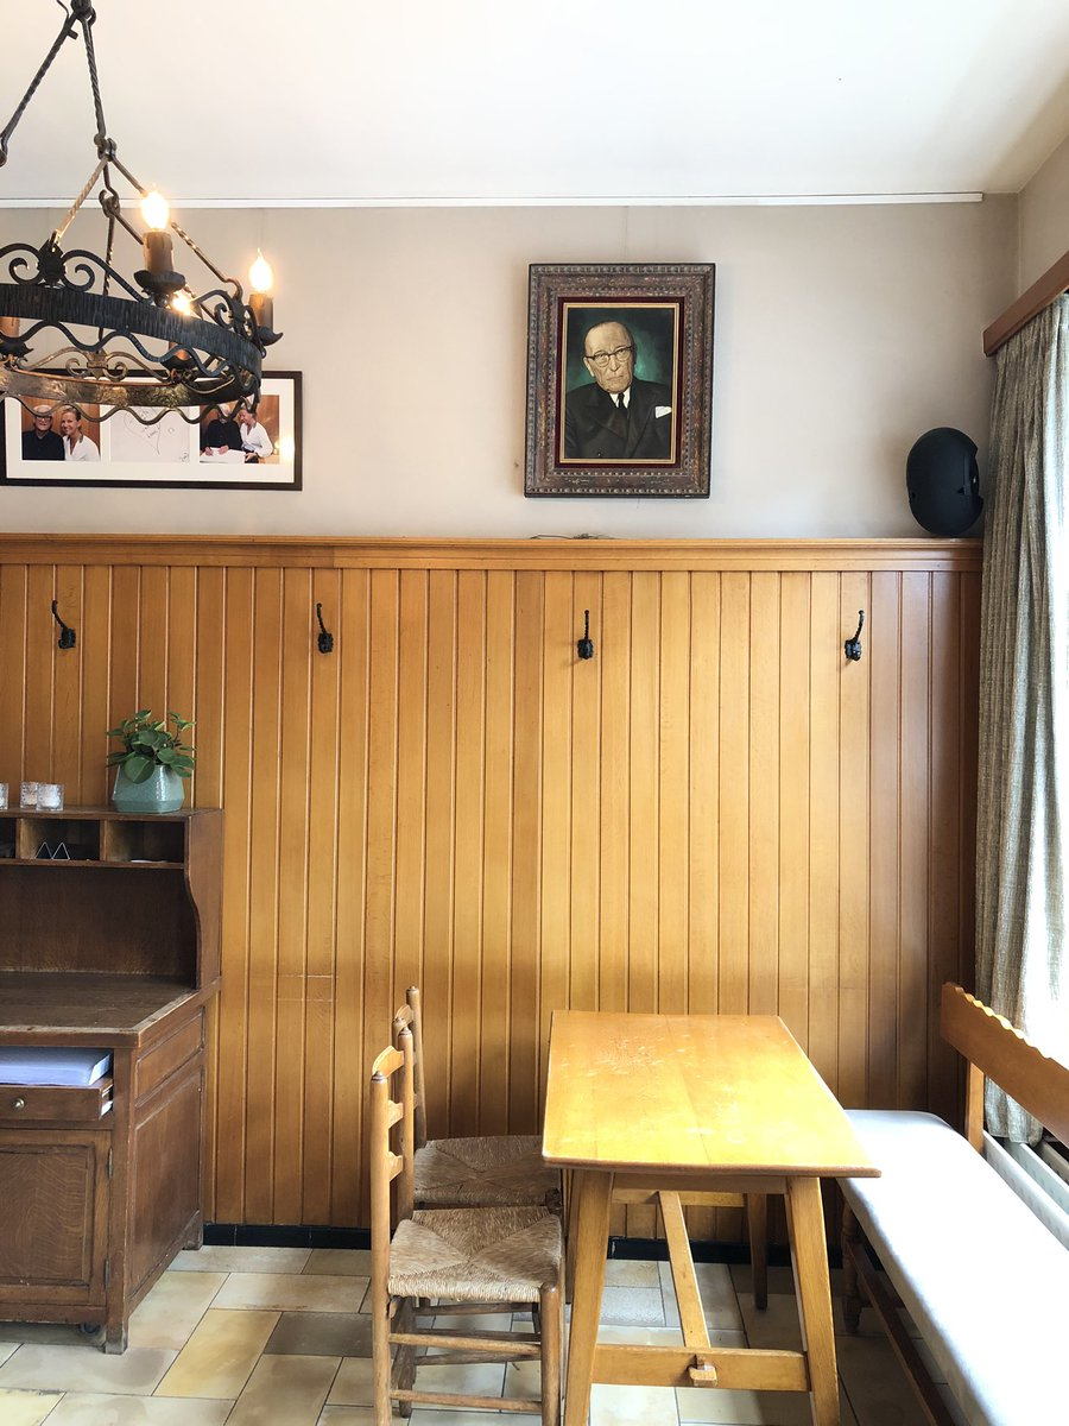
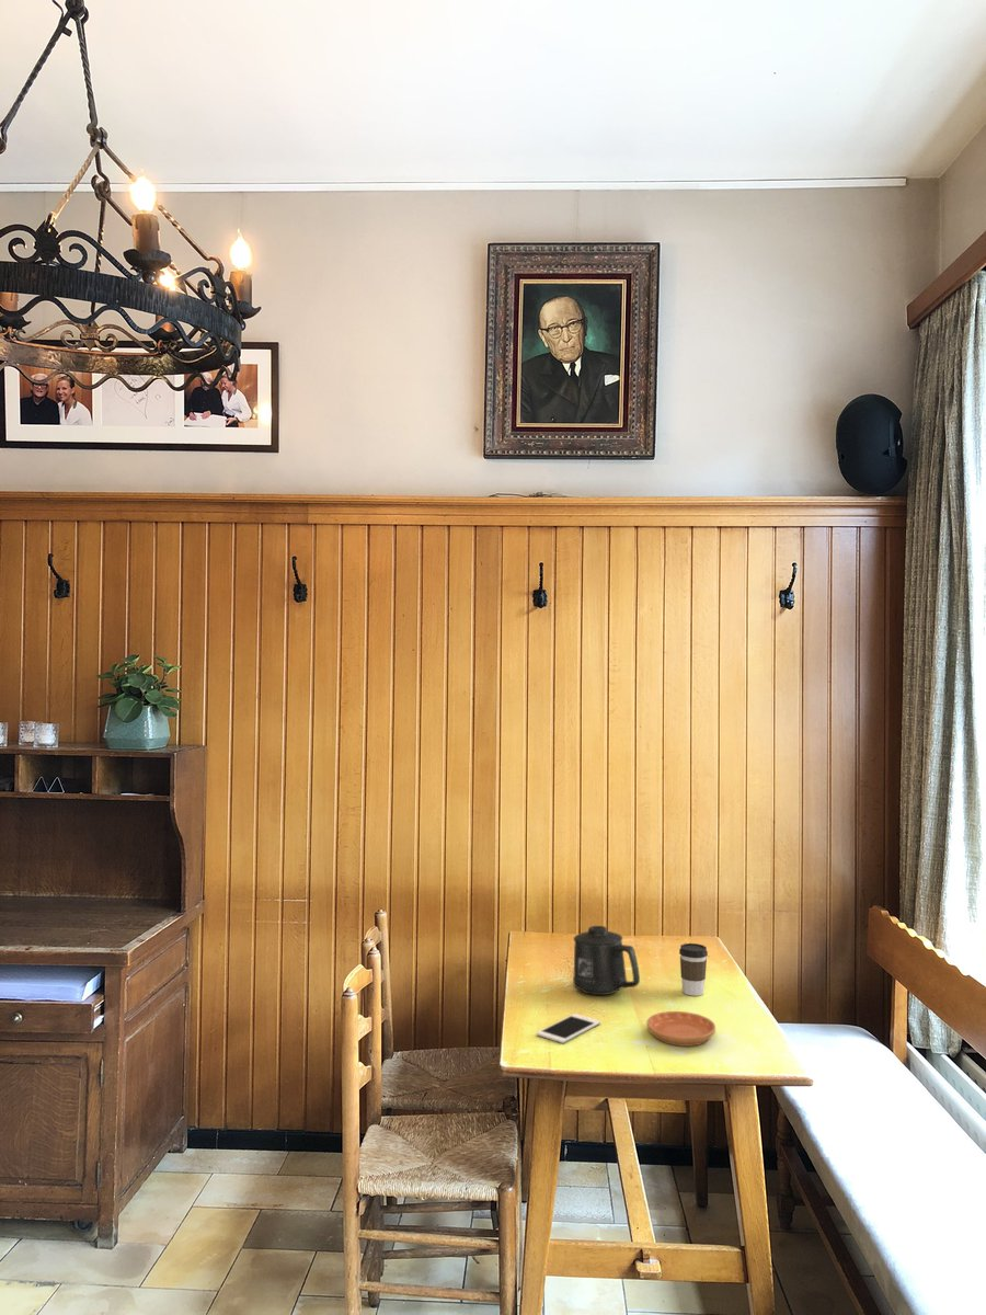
+ mug (606, 959)
+ cell phone (569, 1028)
+ saucer (680, 1029)
+ coffee cup (692, 969)
